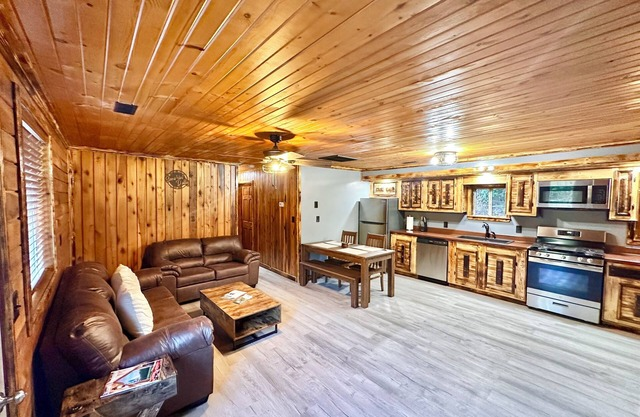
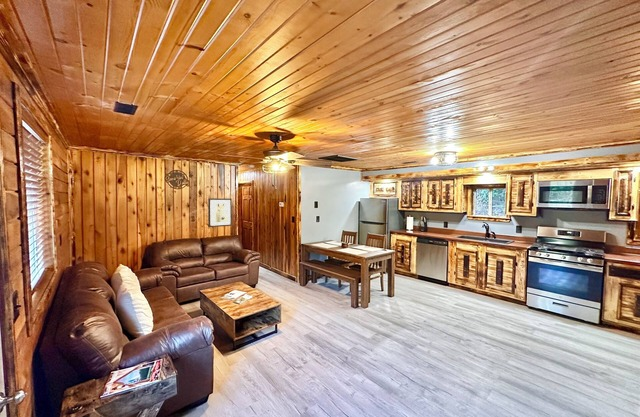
+ wall art (220, 212)
